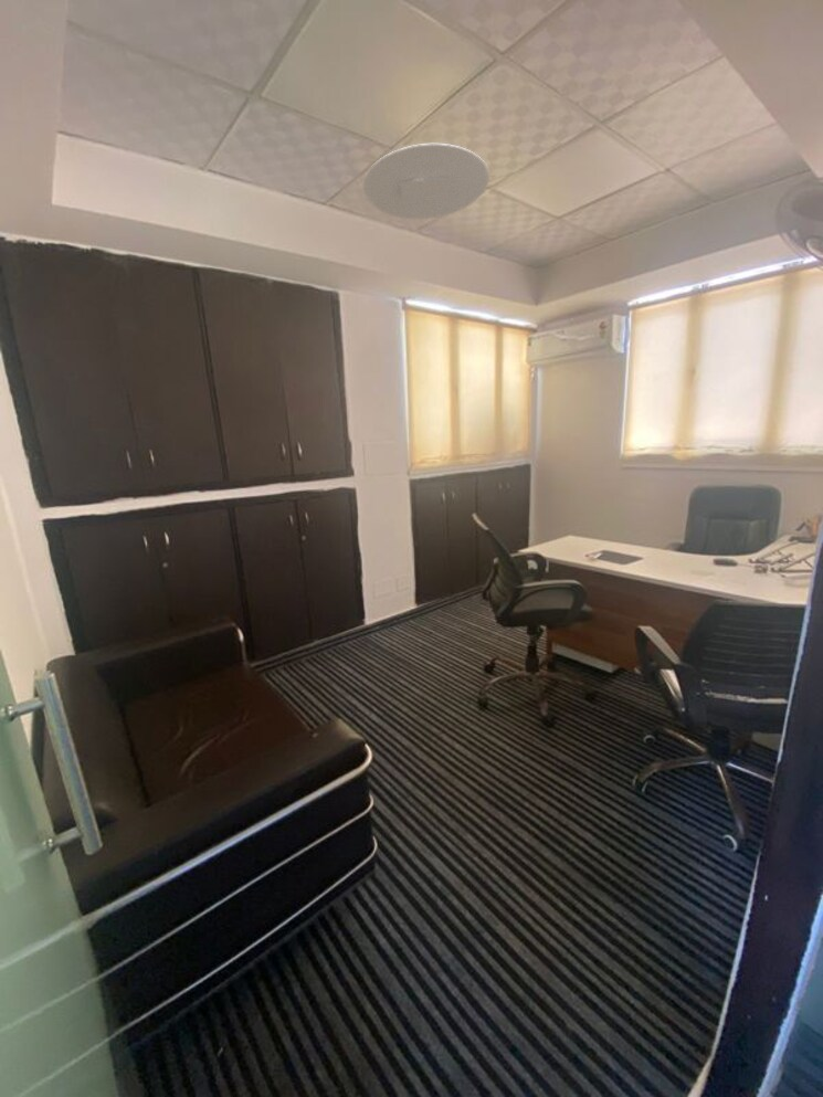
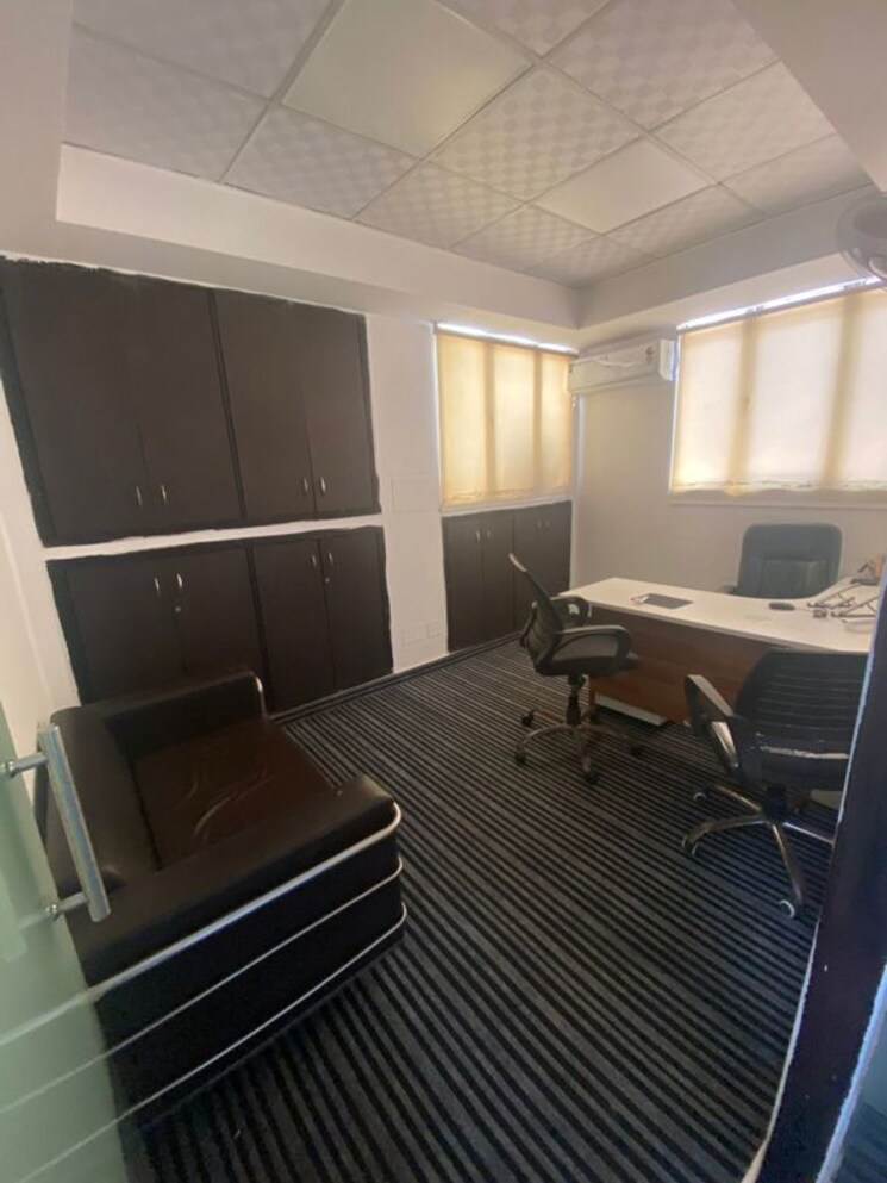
- ceiling light (425, 177)
